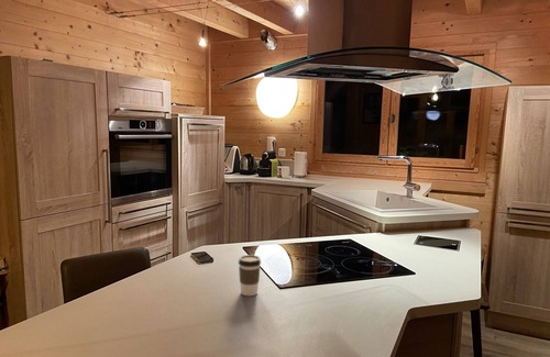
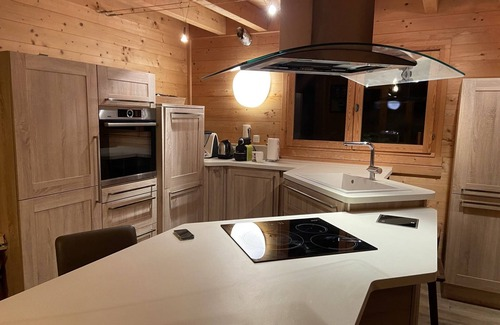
- coffee cup (249, 275)
